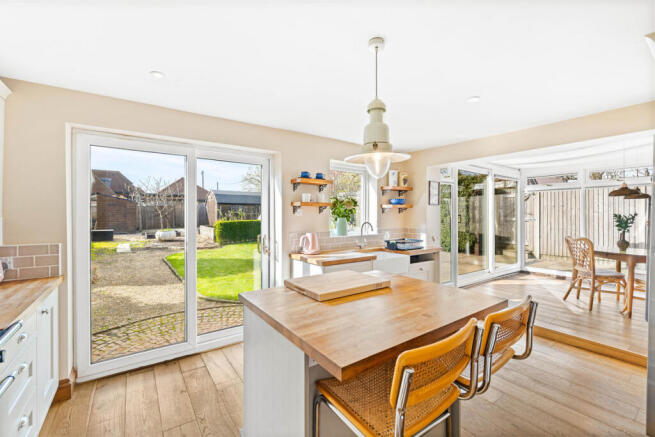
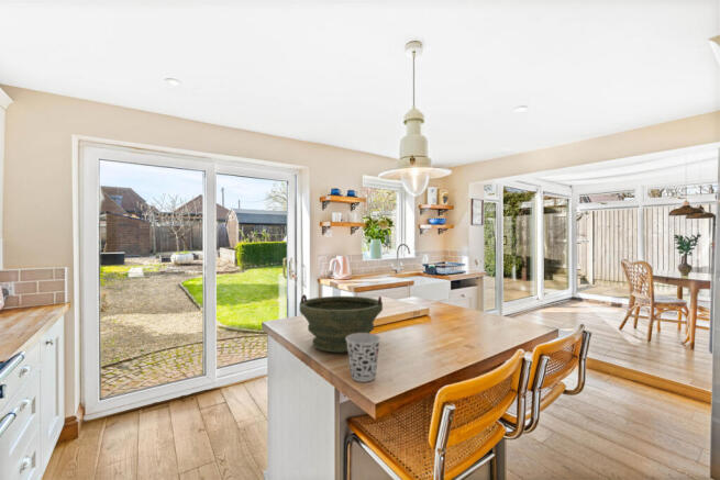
+ bowl (341, 320)
+ cup (363, 357)
